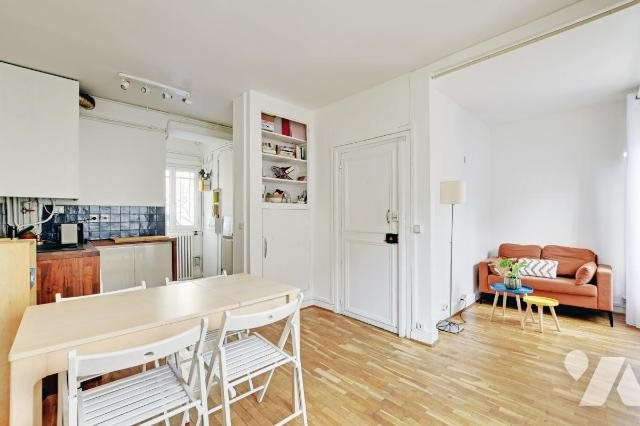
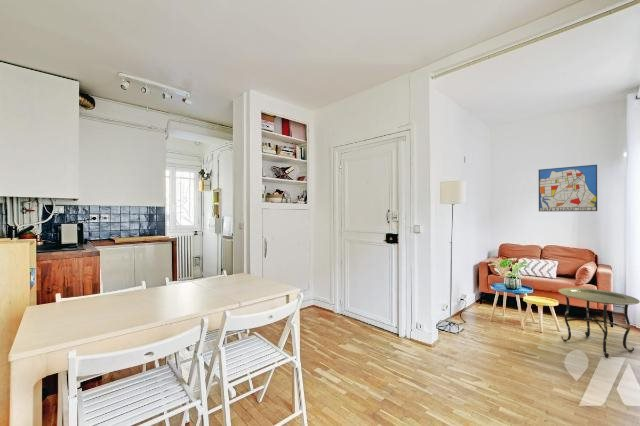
+ wall art (566, 189)
+ side table (596, 320)
